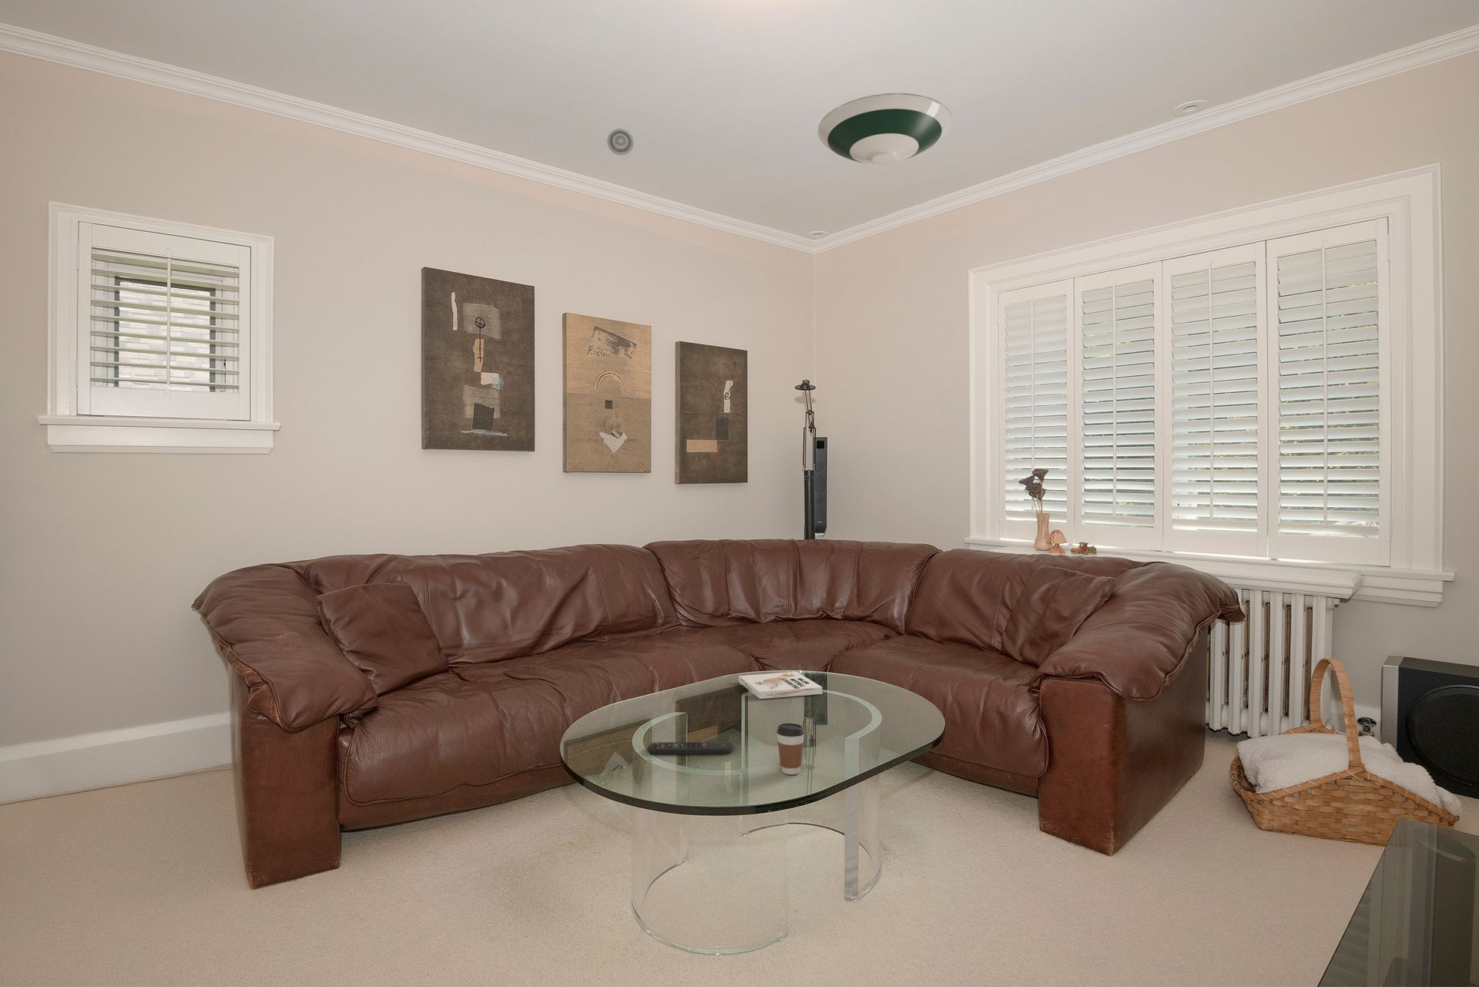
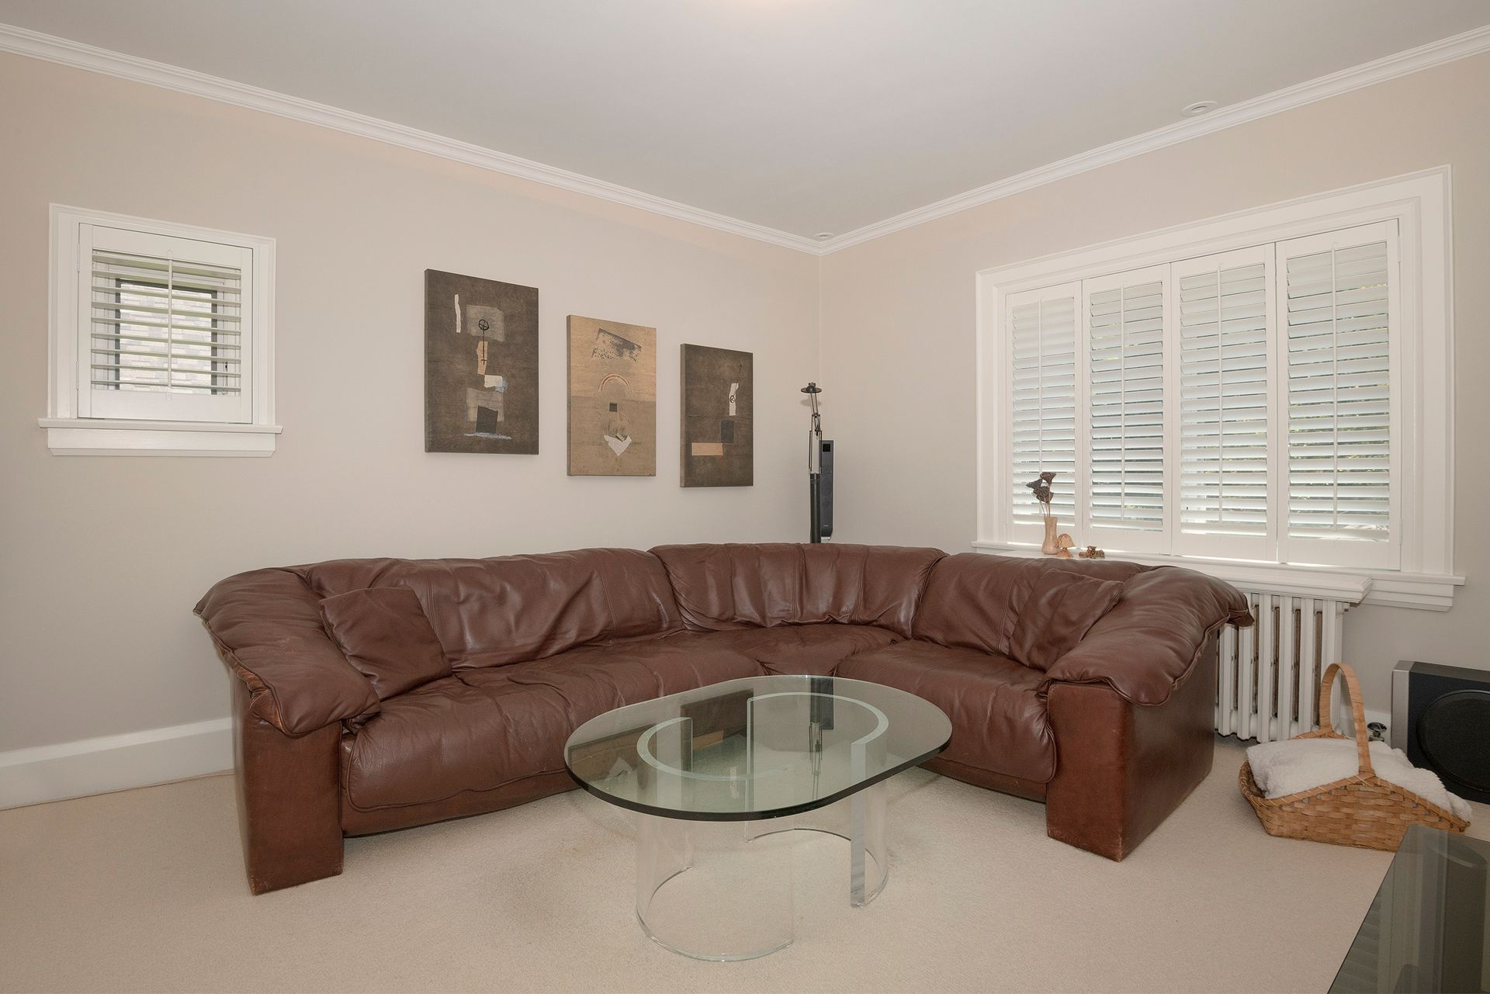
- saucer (883, 144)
- book (779, 684)
- smoke detector (620, 141)
- remote control (690, 748)
- coffee cup (791, 748)
